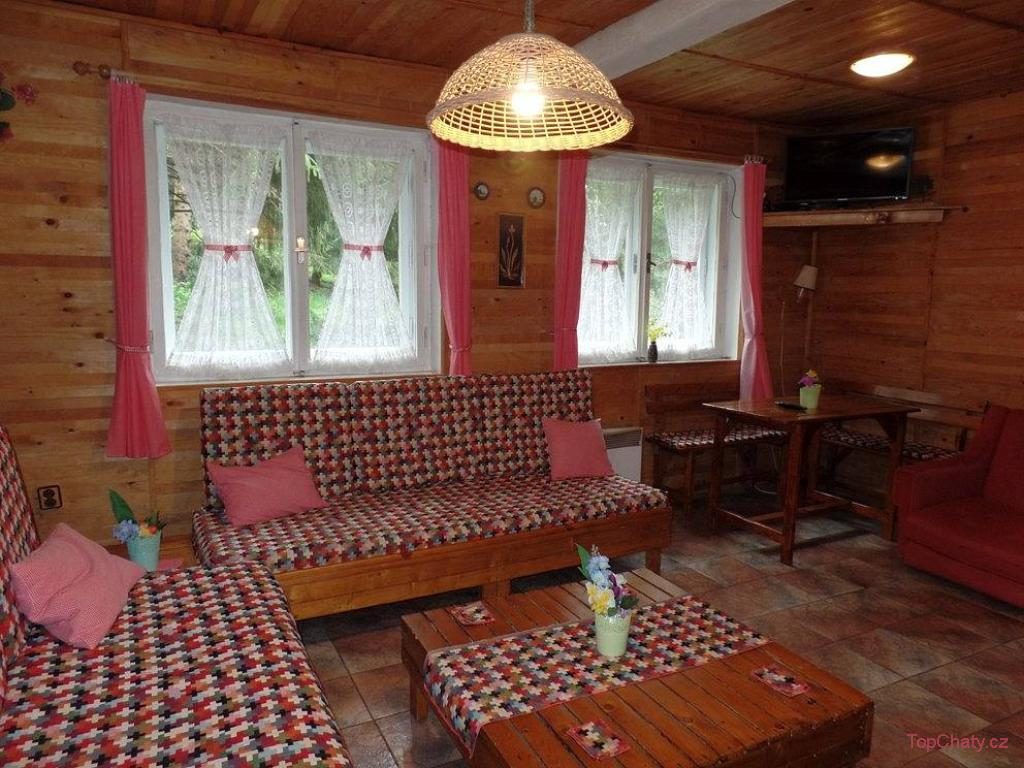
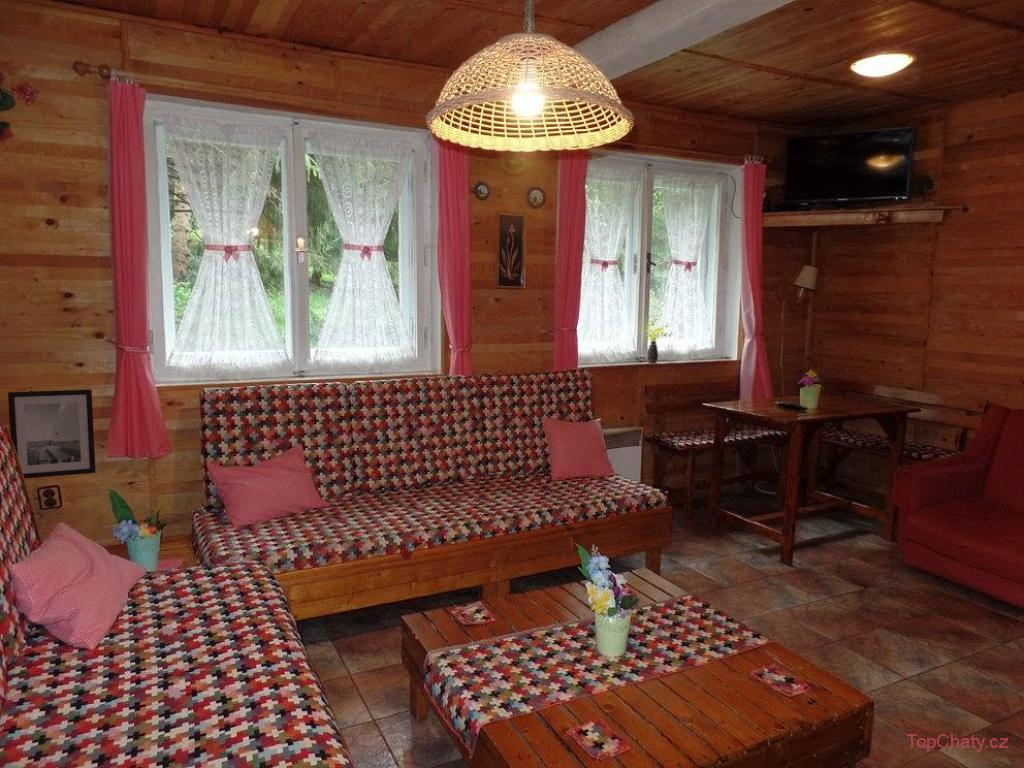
+ wall art (53, 433)
